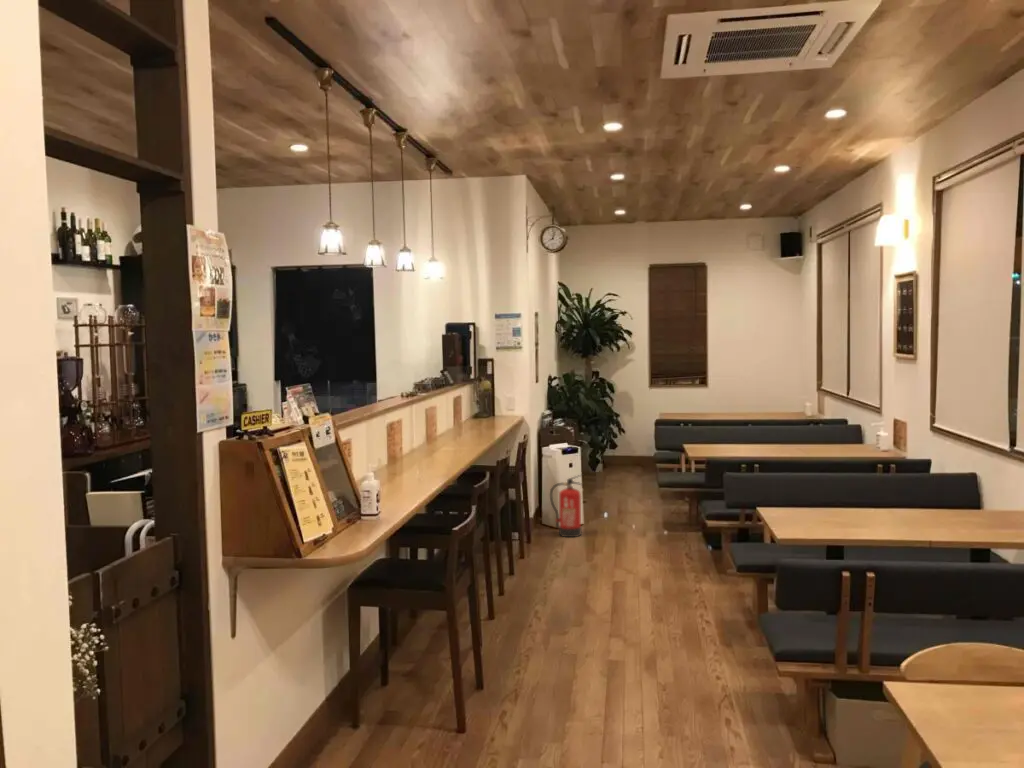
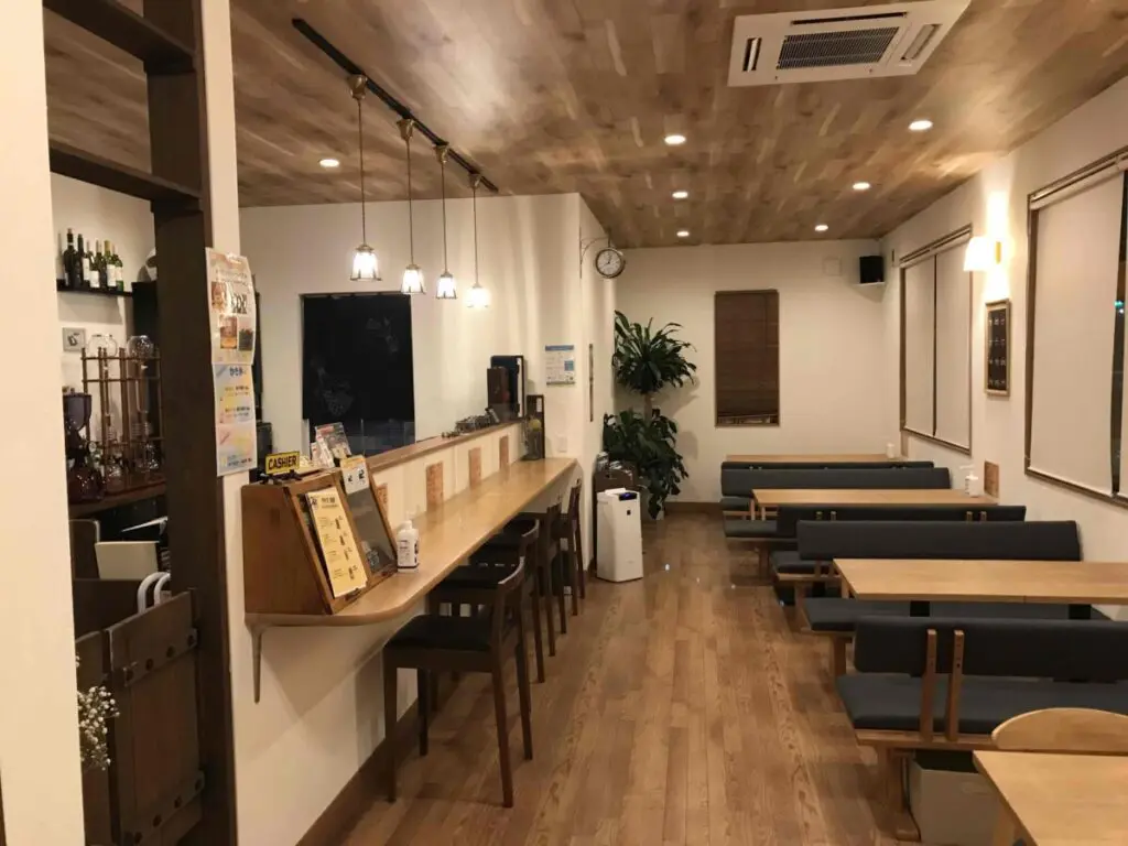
- fire extinguisher (566, 504)
